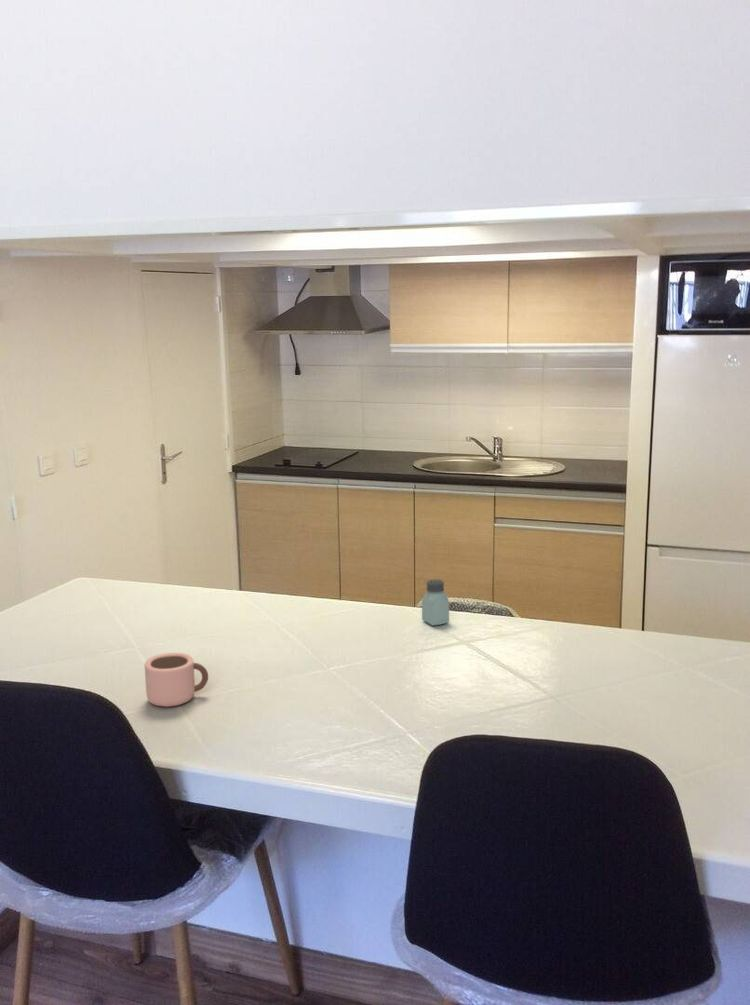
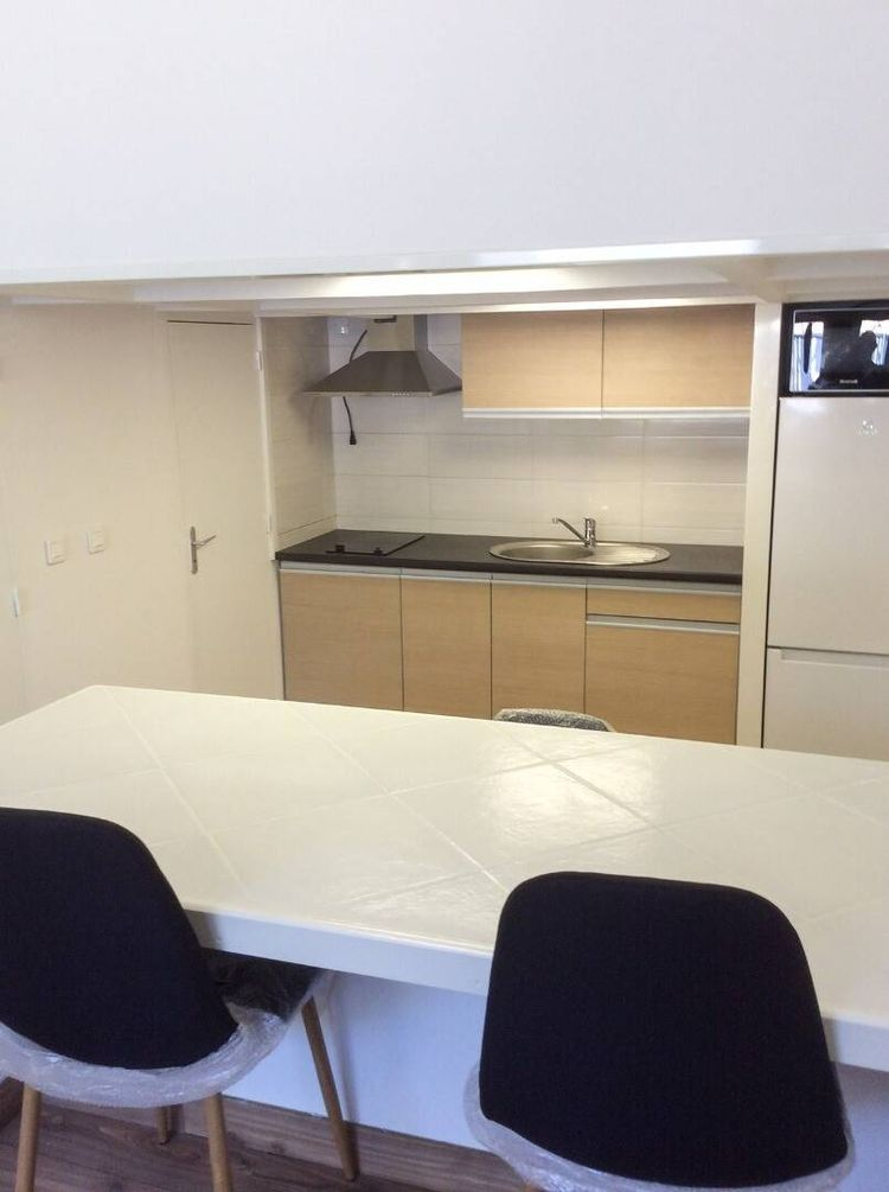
- saltshaker (435, 601)
- mug (177, 679)
